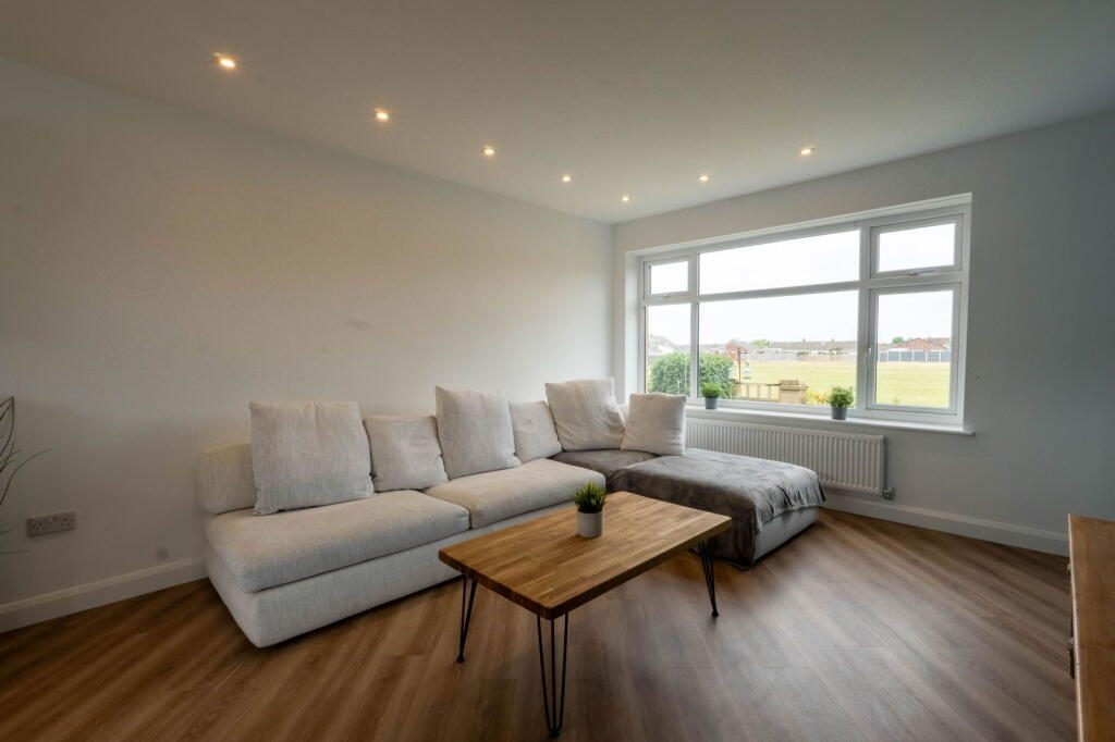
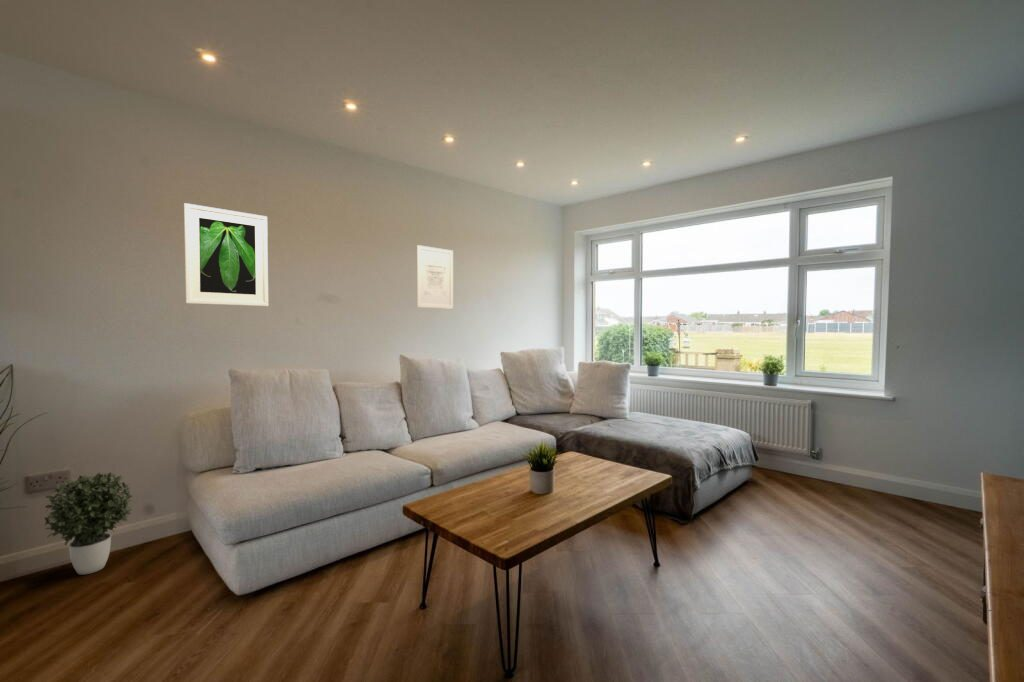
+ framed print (228, 257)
+ potted plant (91, 521)
+ wall art (435, 277)
